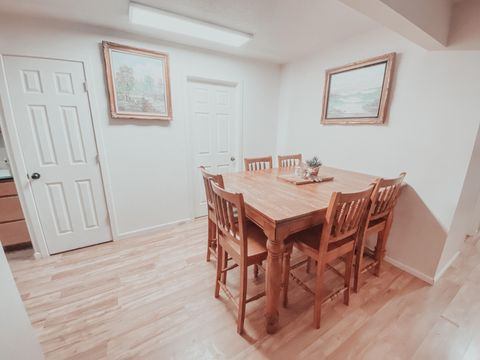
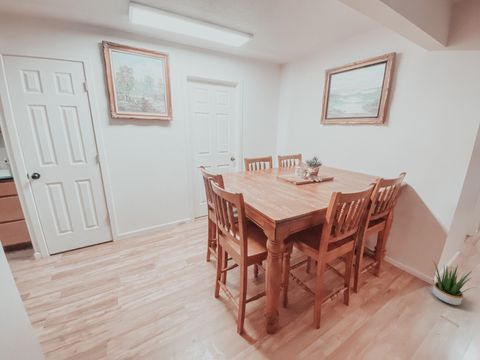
+ potted plant (450, 283)
